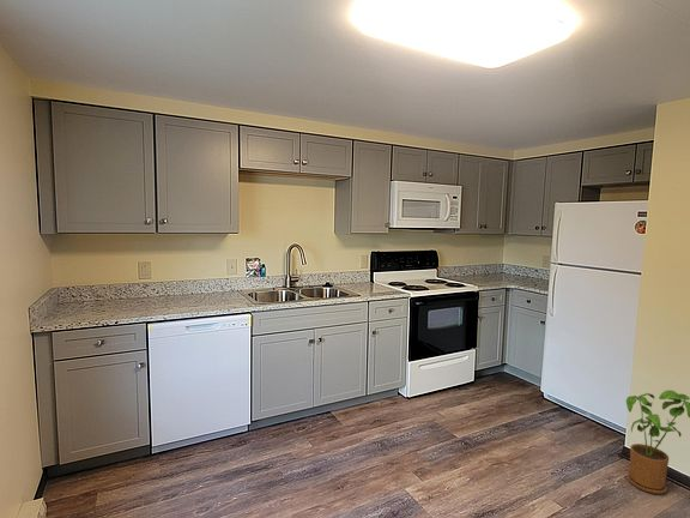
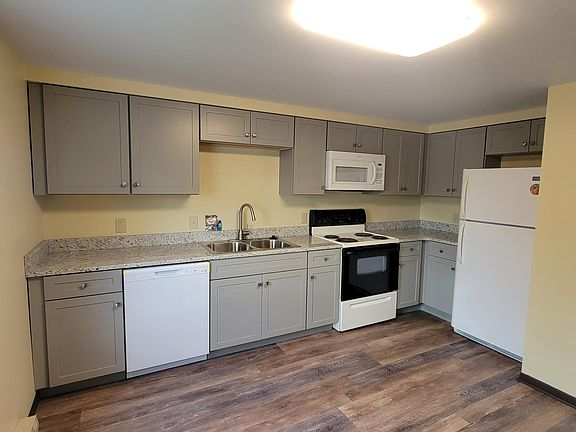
- house plant (650, 438)
